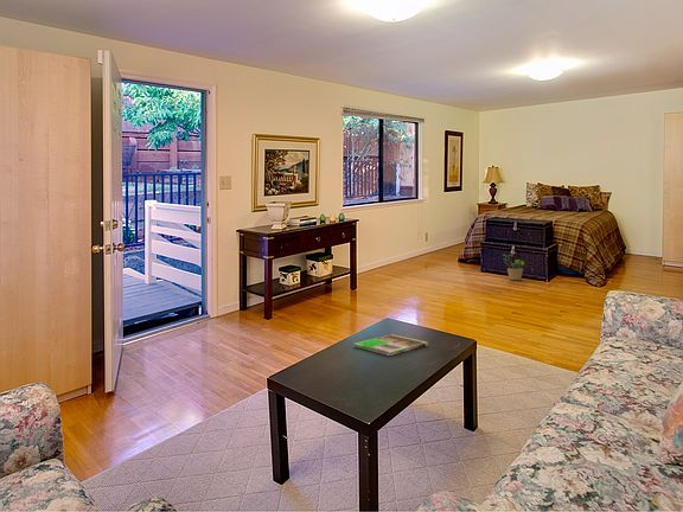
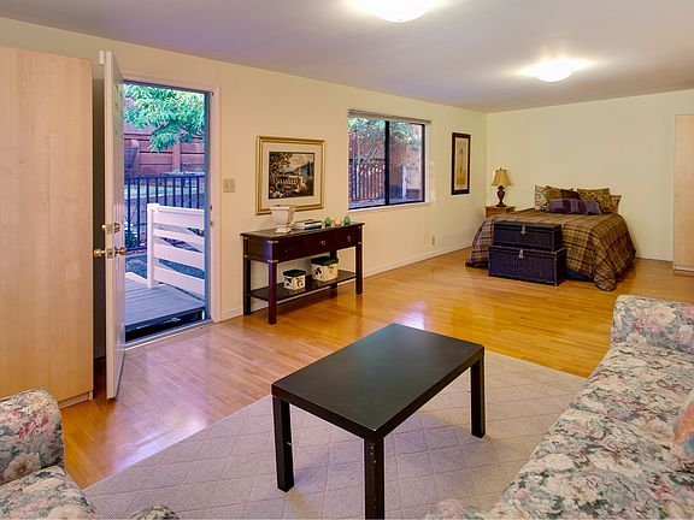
- magazine (390, 344)
- potted plant (512, 267)
